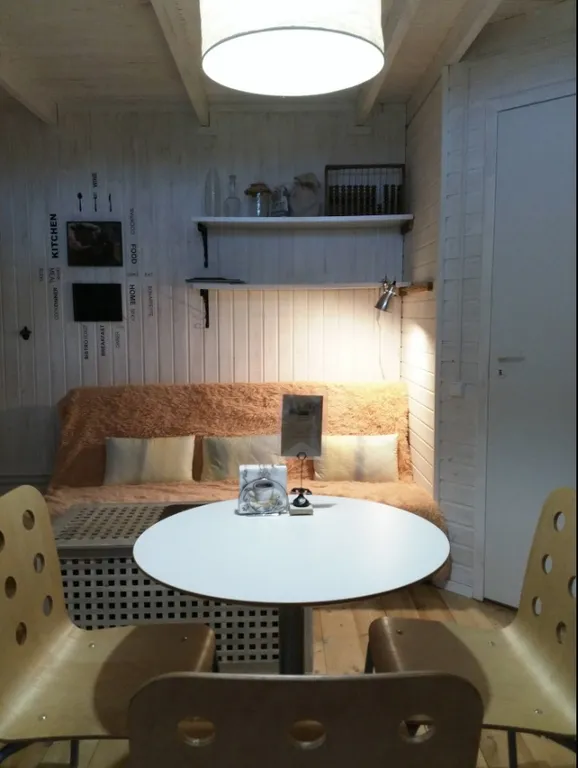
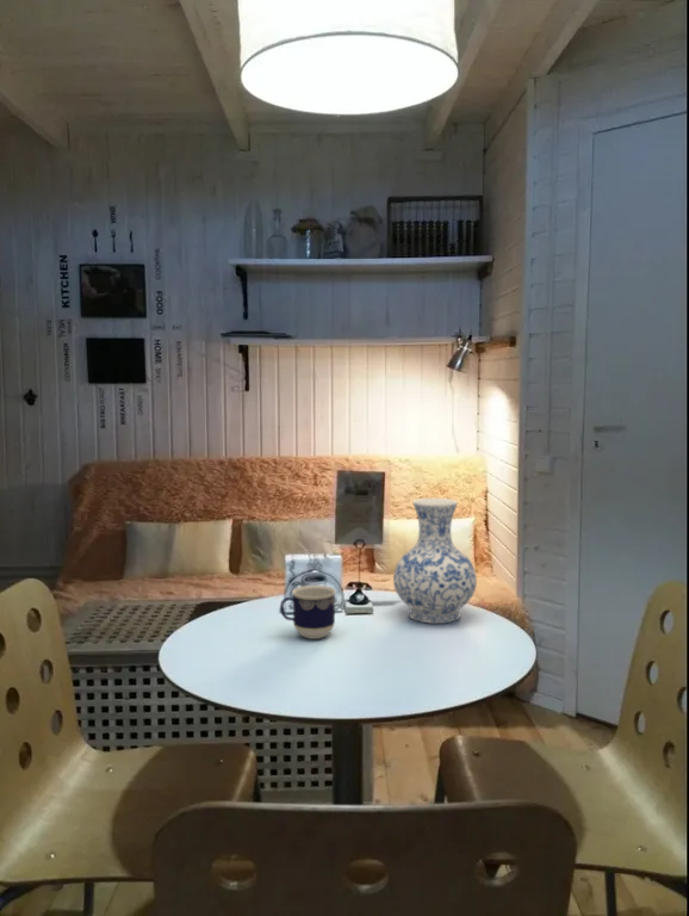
+ cup (308, 613)
+ vase (434, 558)
